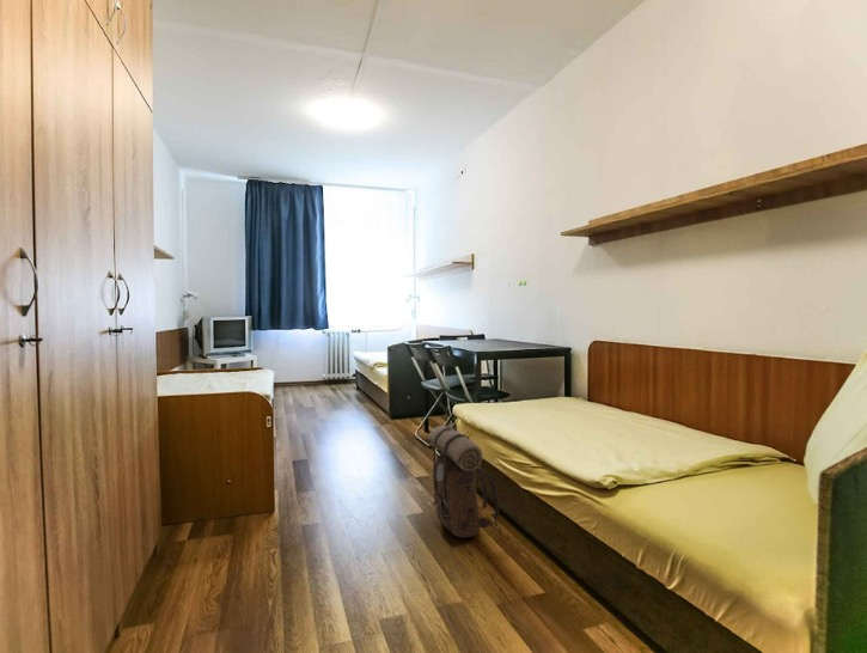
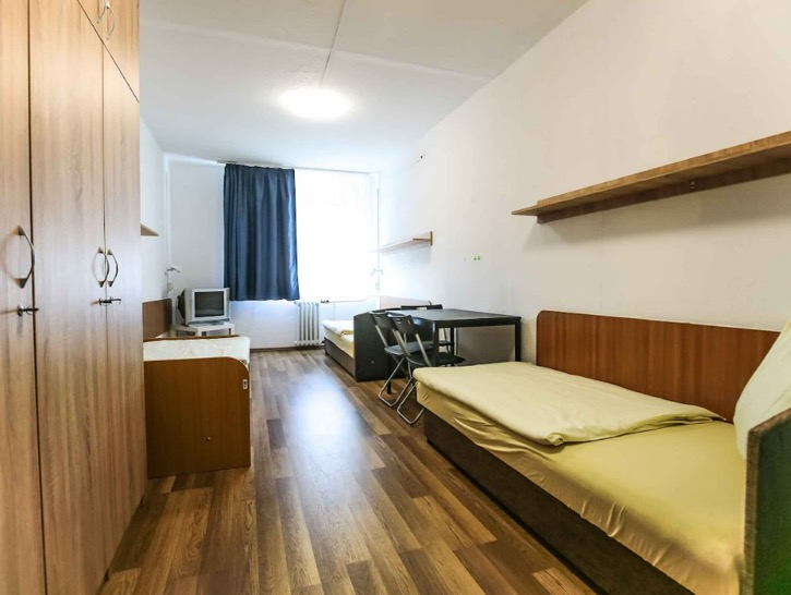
- backpack (466, 478)
